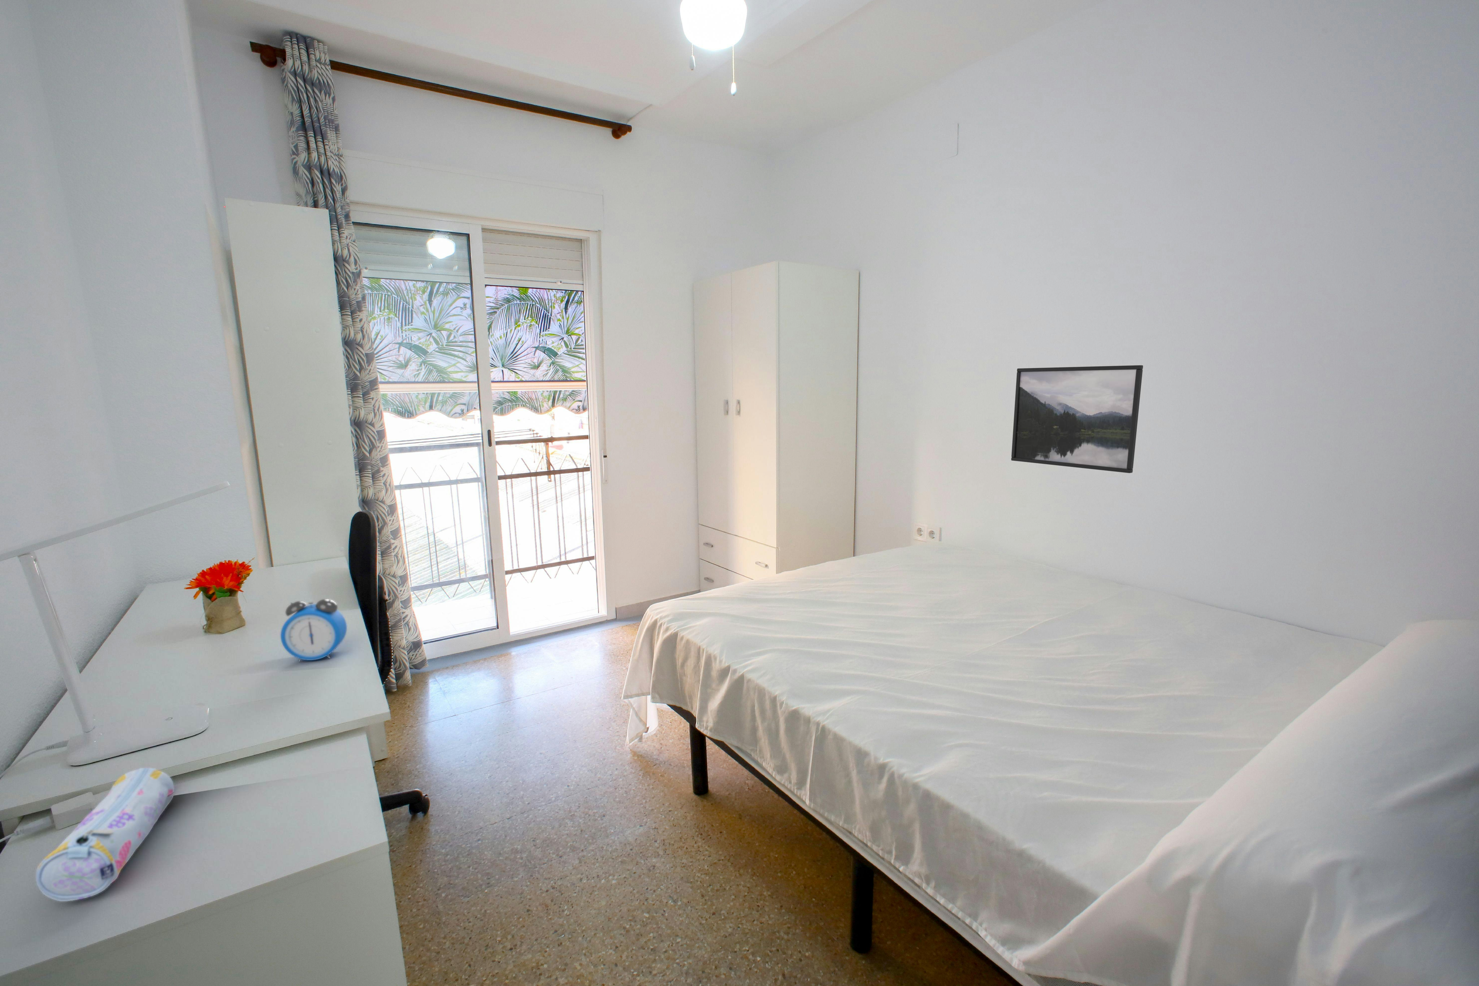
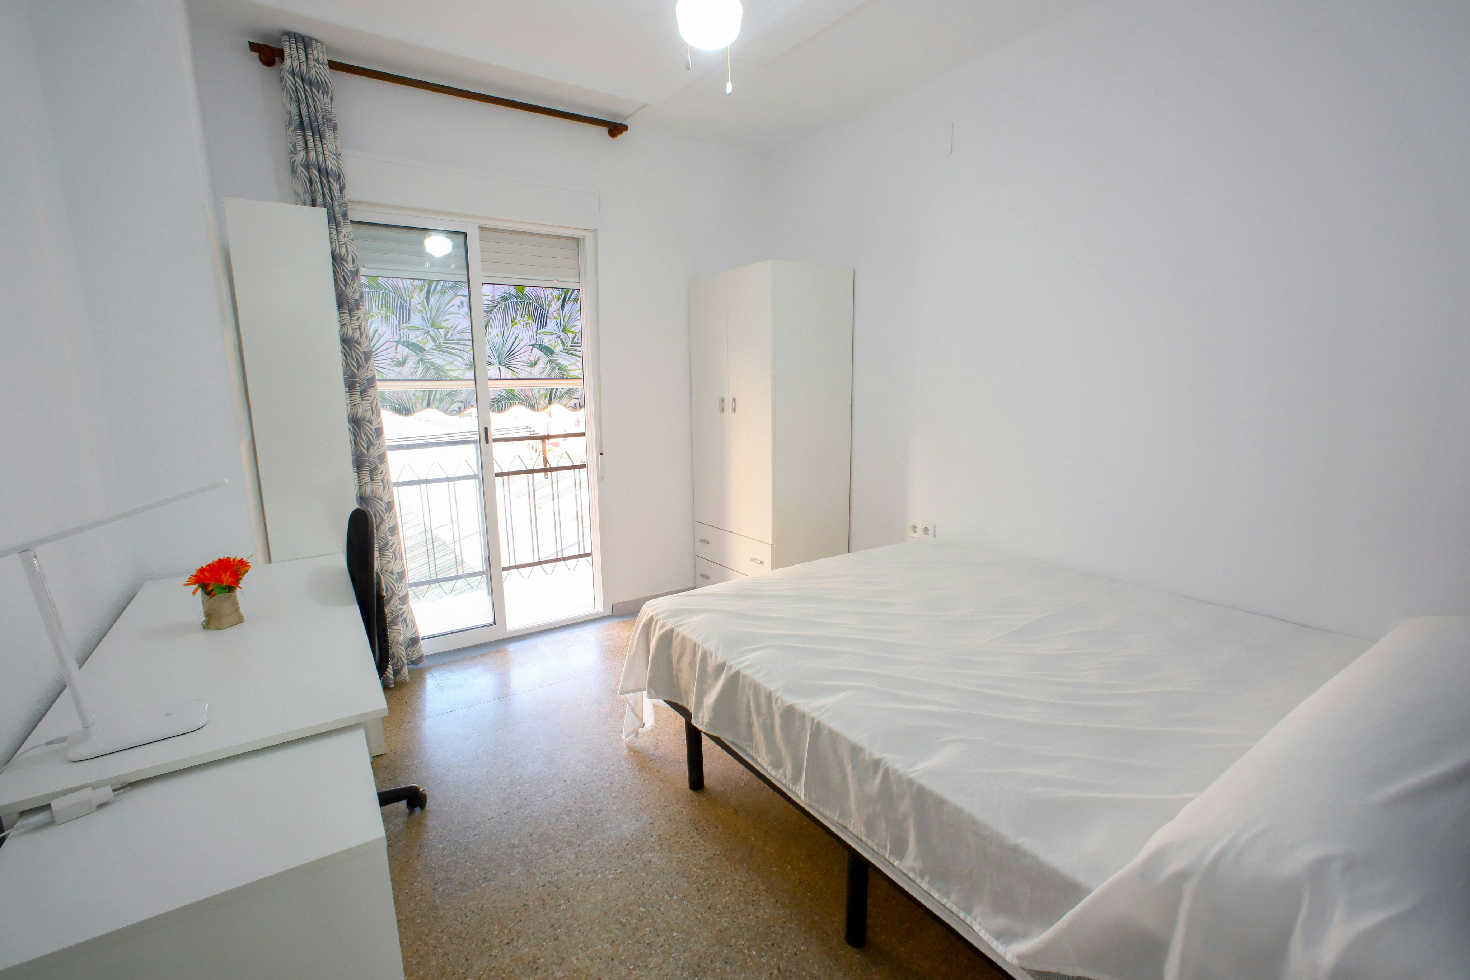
- pencil case (111, 829)
- alarm clock (314, 628)
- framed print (1071, 417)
